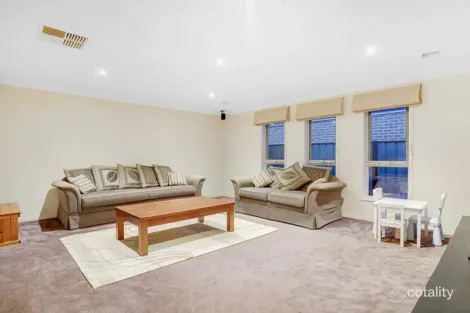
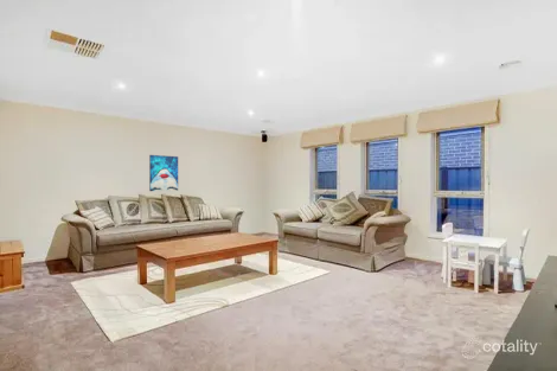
+ wall art (164, 173)
